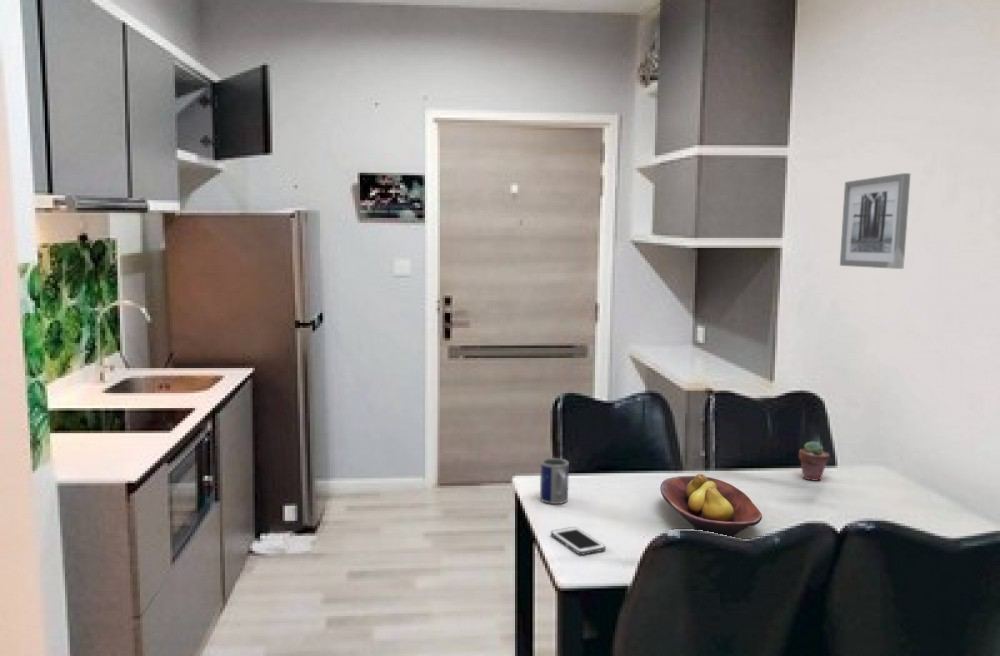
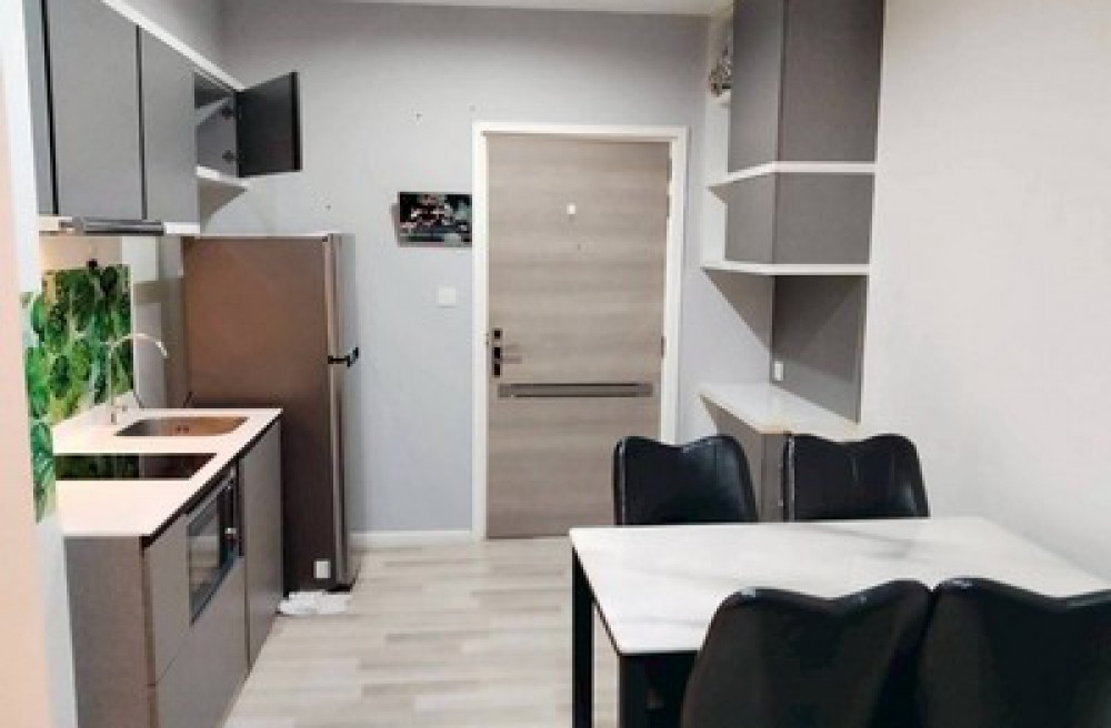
- wall art (872, 222)
- cell phone (577, 540)
- potted succulent (813, 459)
- fruit bowl (708, 500)
- mug (556, 482)
